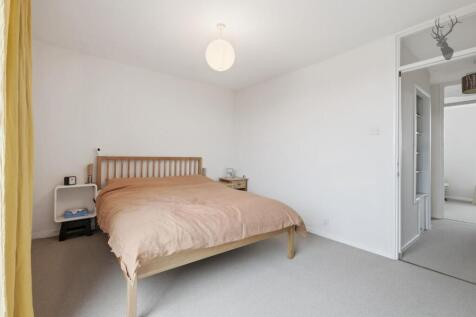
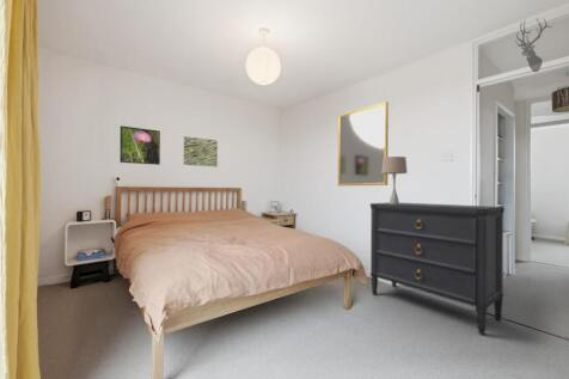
+ wall art (201, 152)
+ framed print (140, 146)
+ home mirror (361, 147)
+ table lamp (393, 179)
+ dresser (429, 255)
